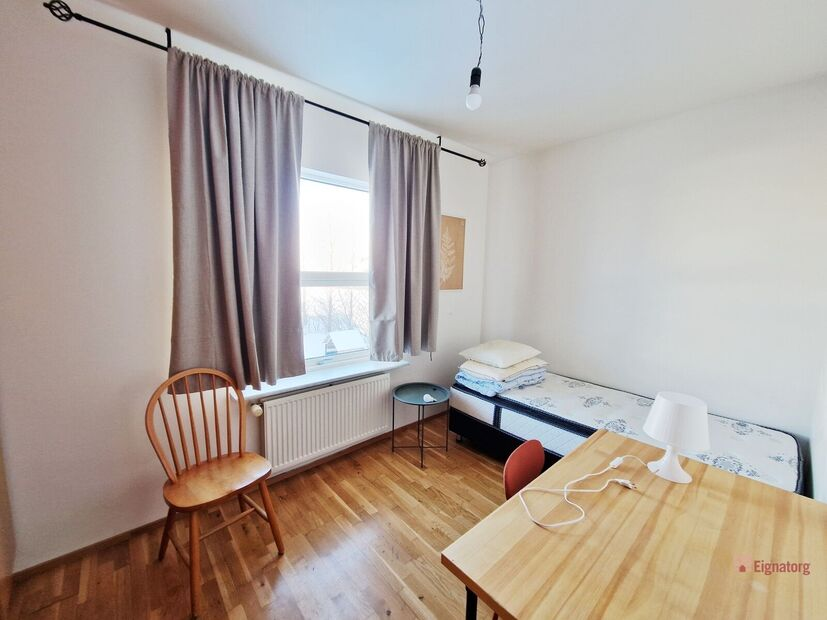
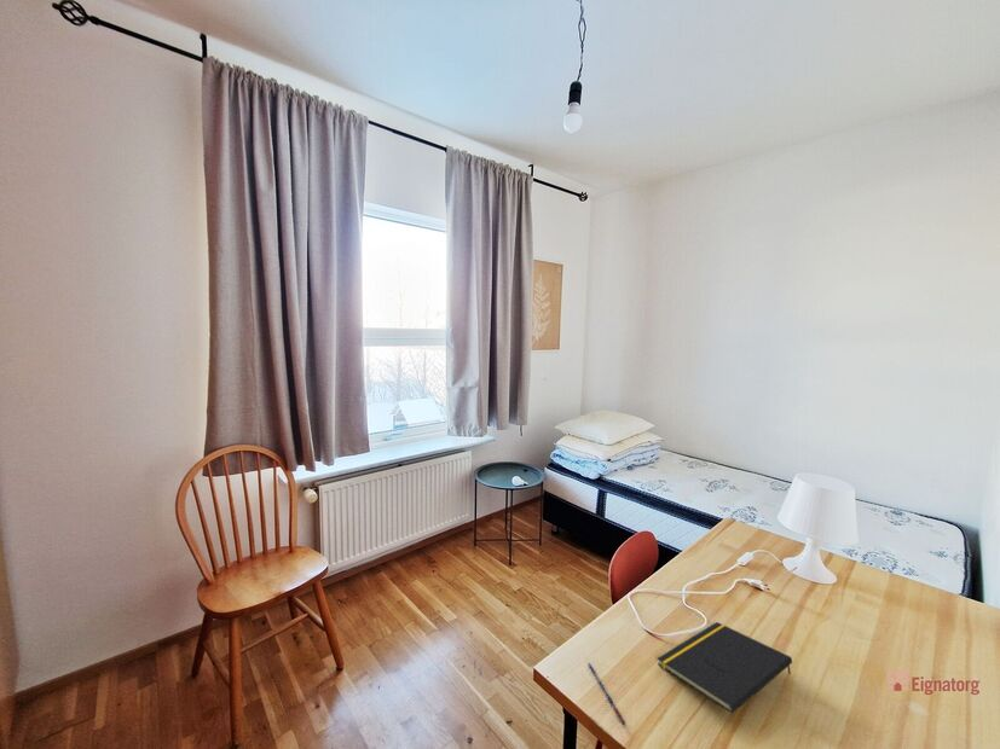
+ notepad (723, 661)
+ pen (605, 691)
